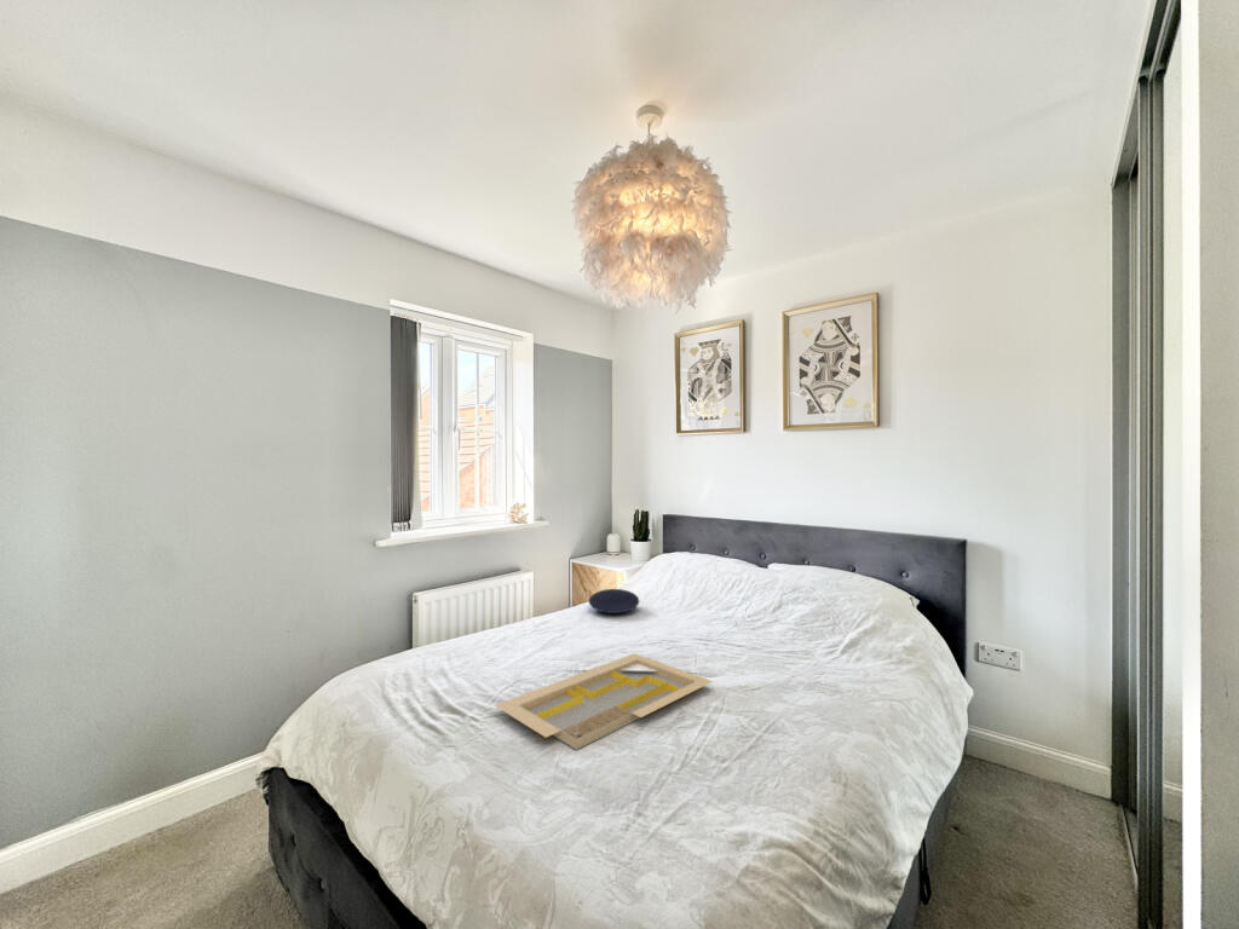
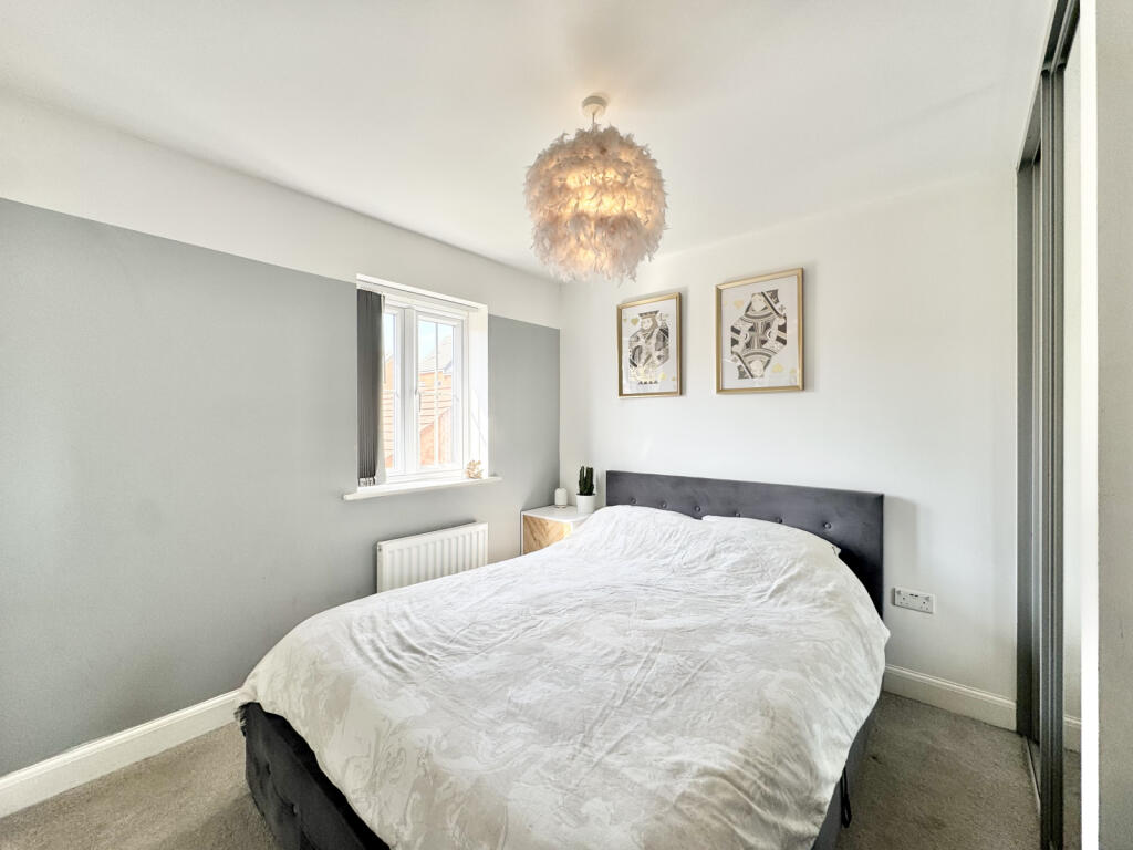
- serving tray (609, 697)
- cushion (613, 600)
